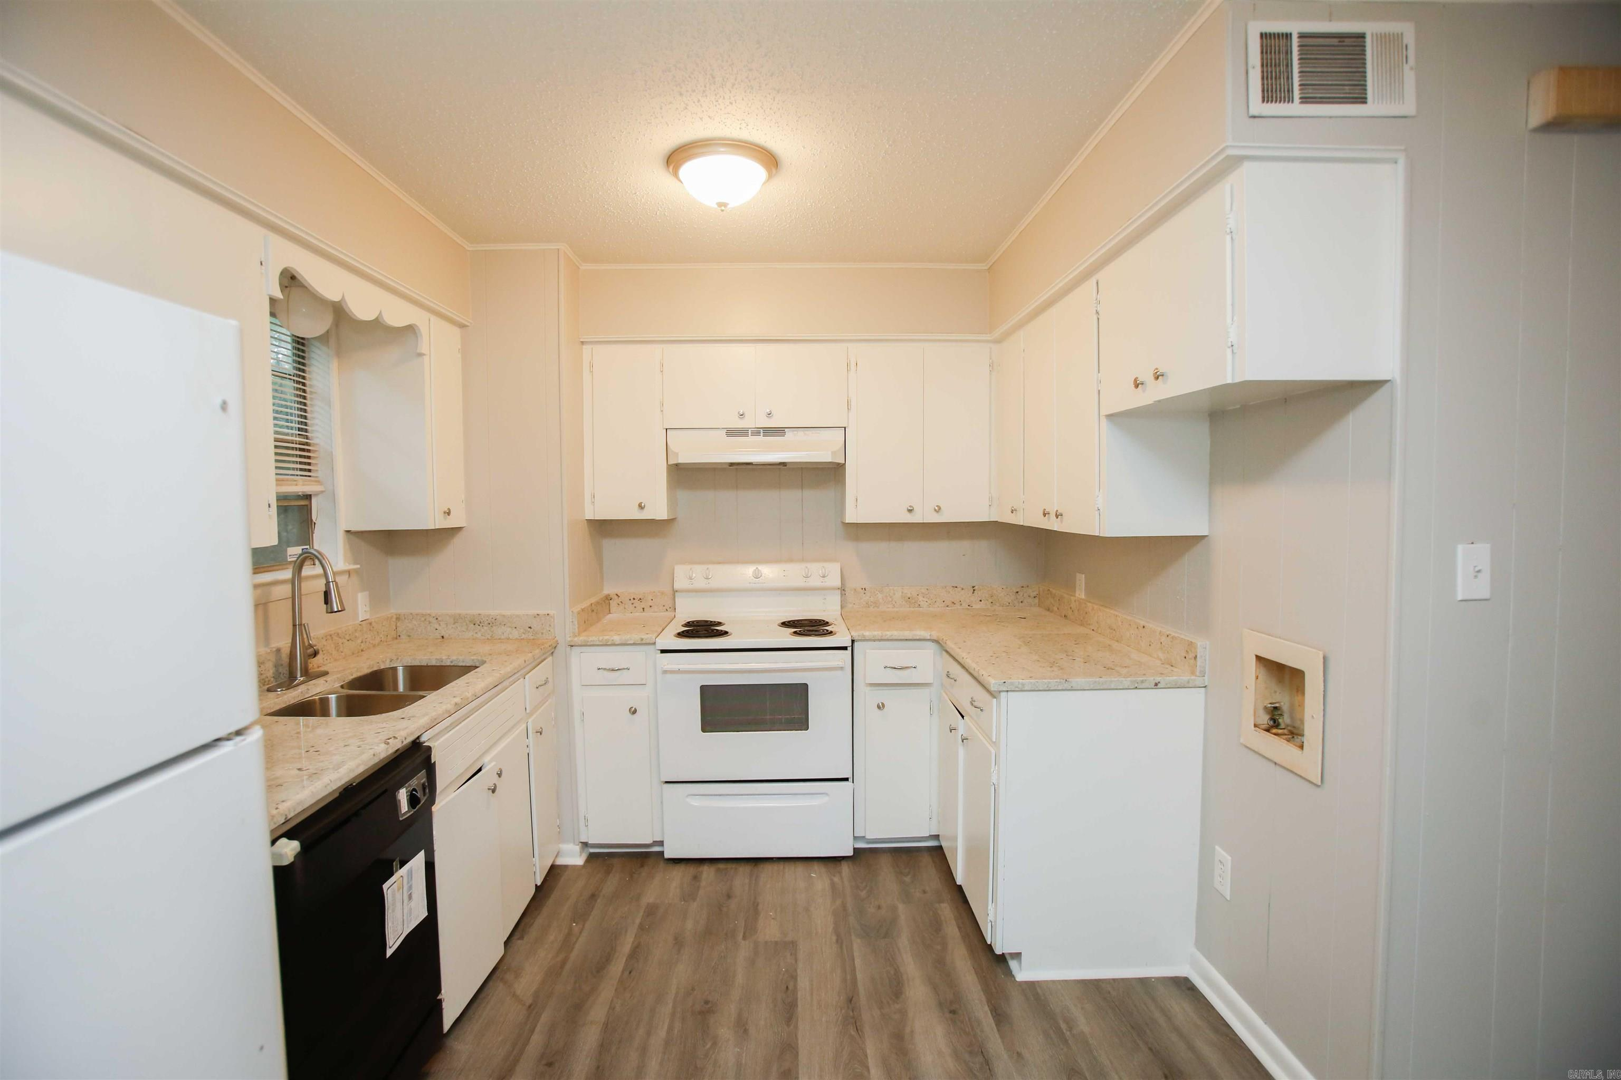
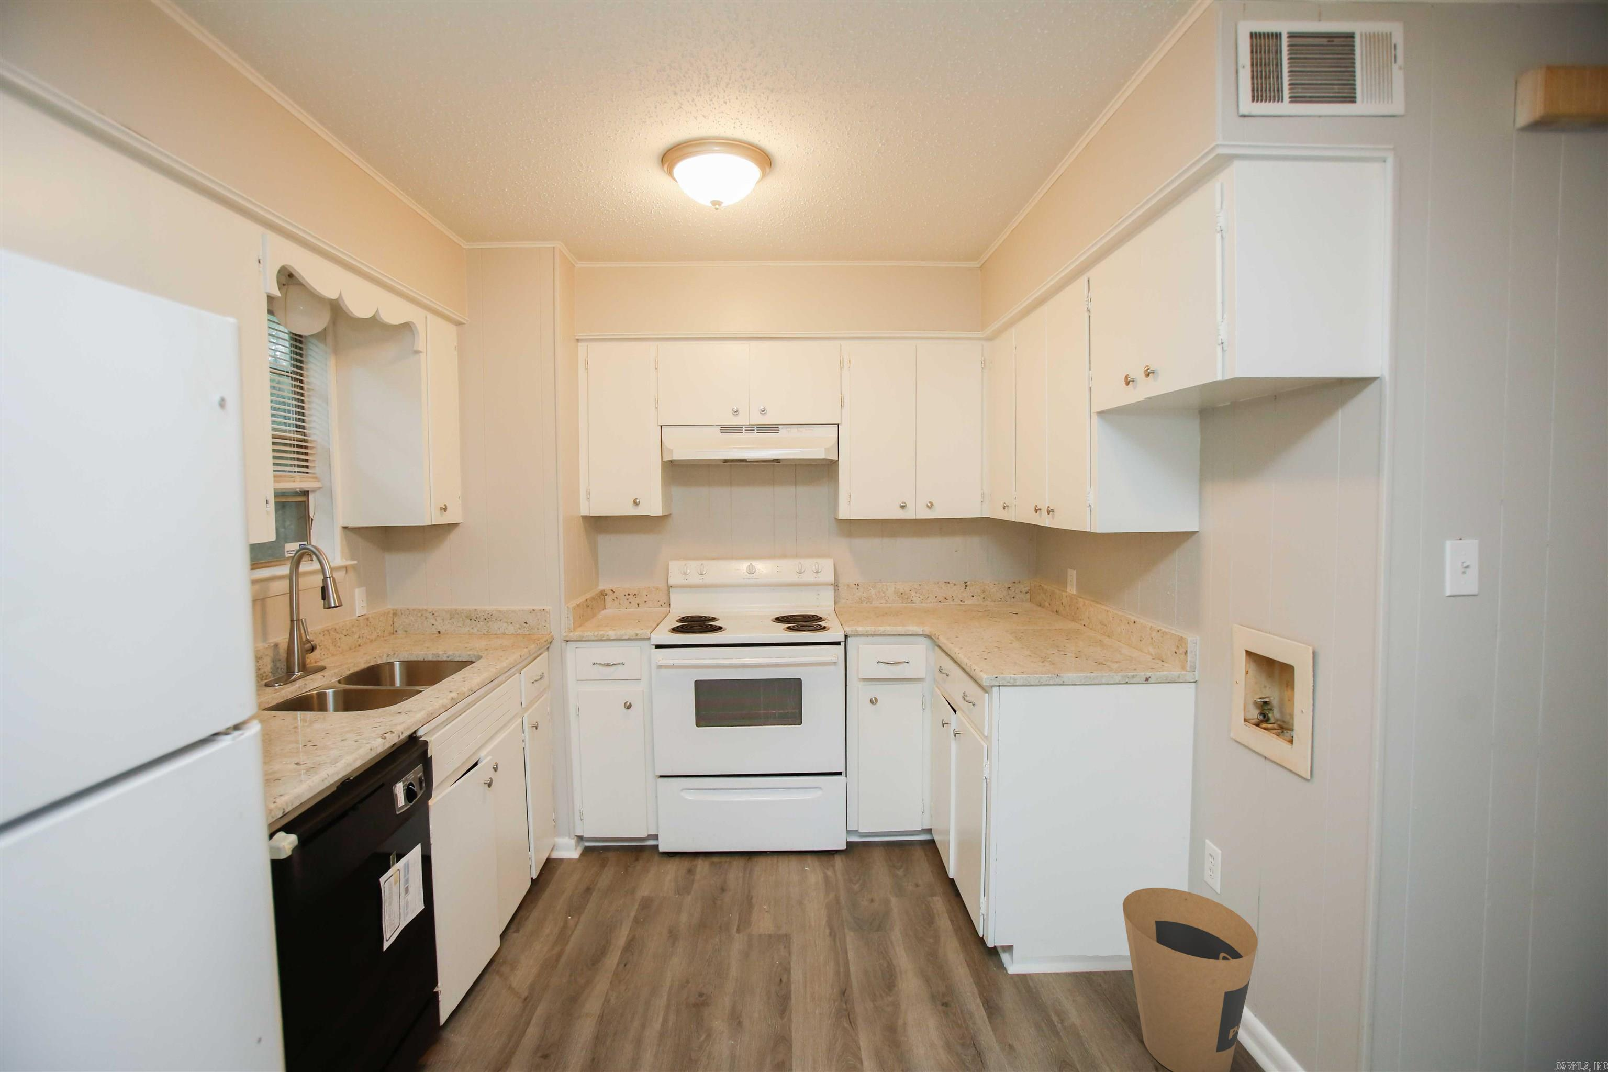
+ trash can (1186, 985)
